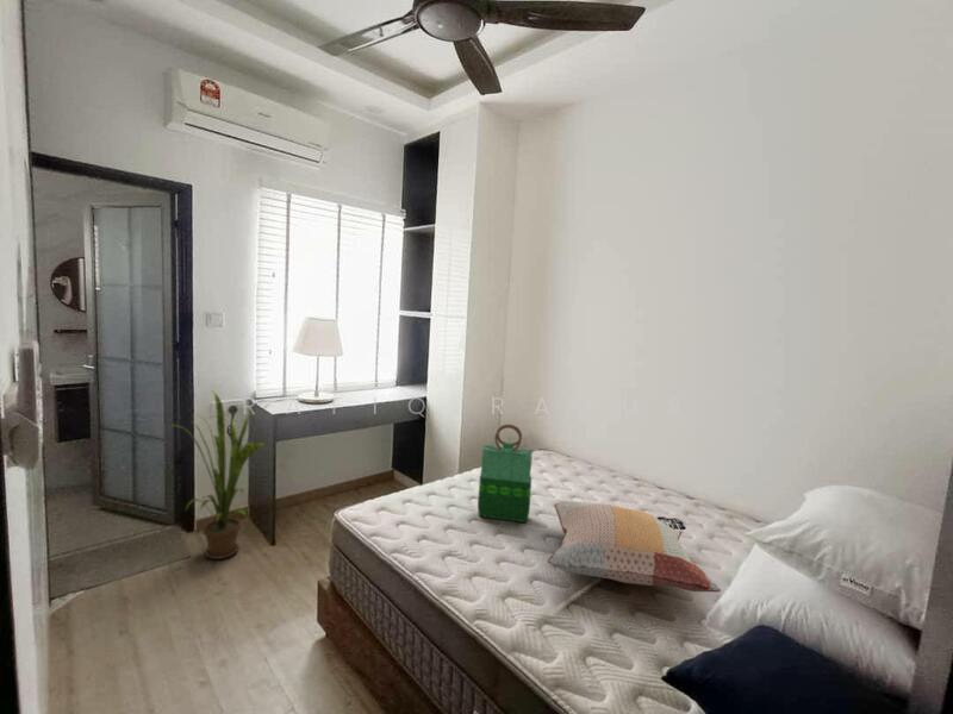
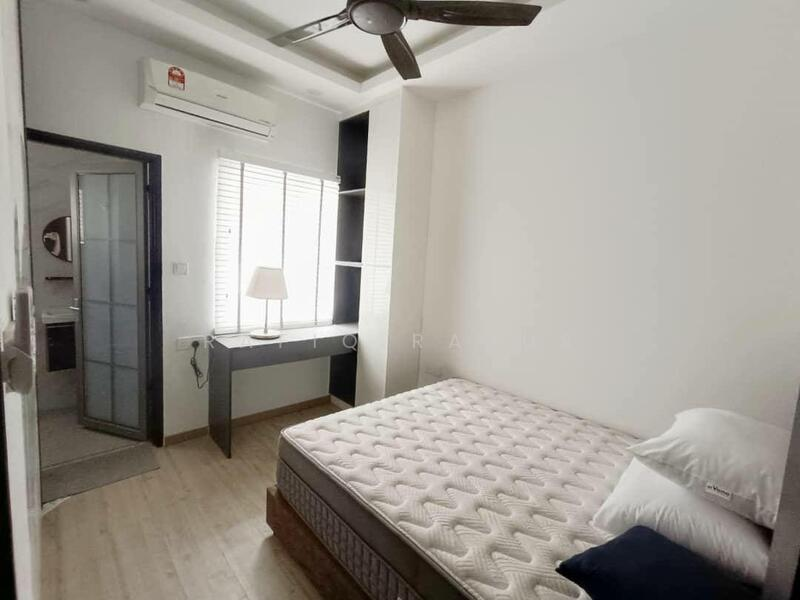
- decorative pillow (622, 539)
- tote bag (505, 470)
- house plant (217, 475)
